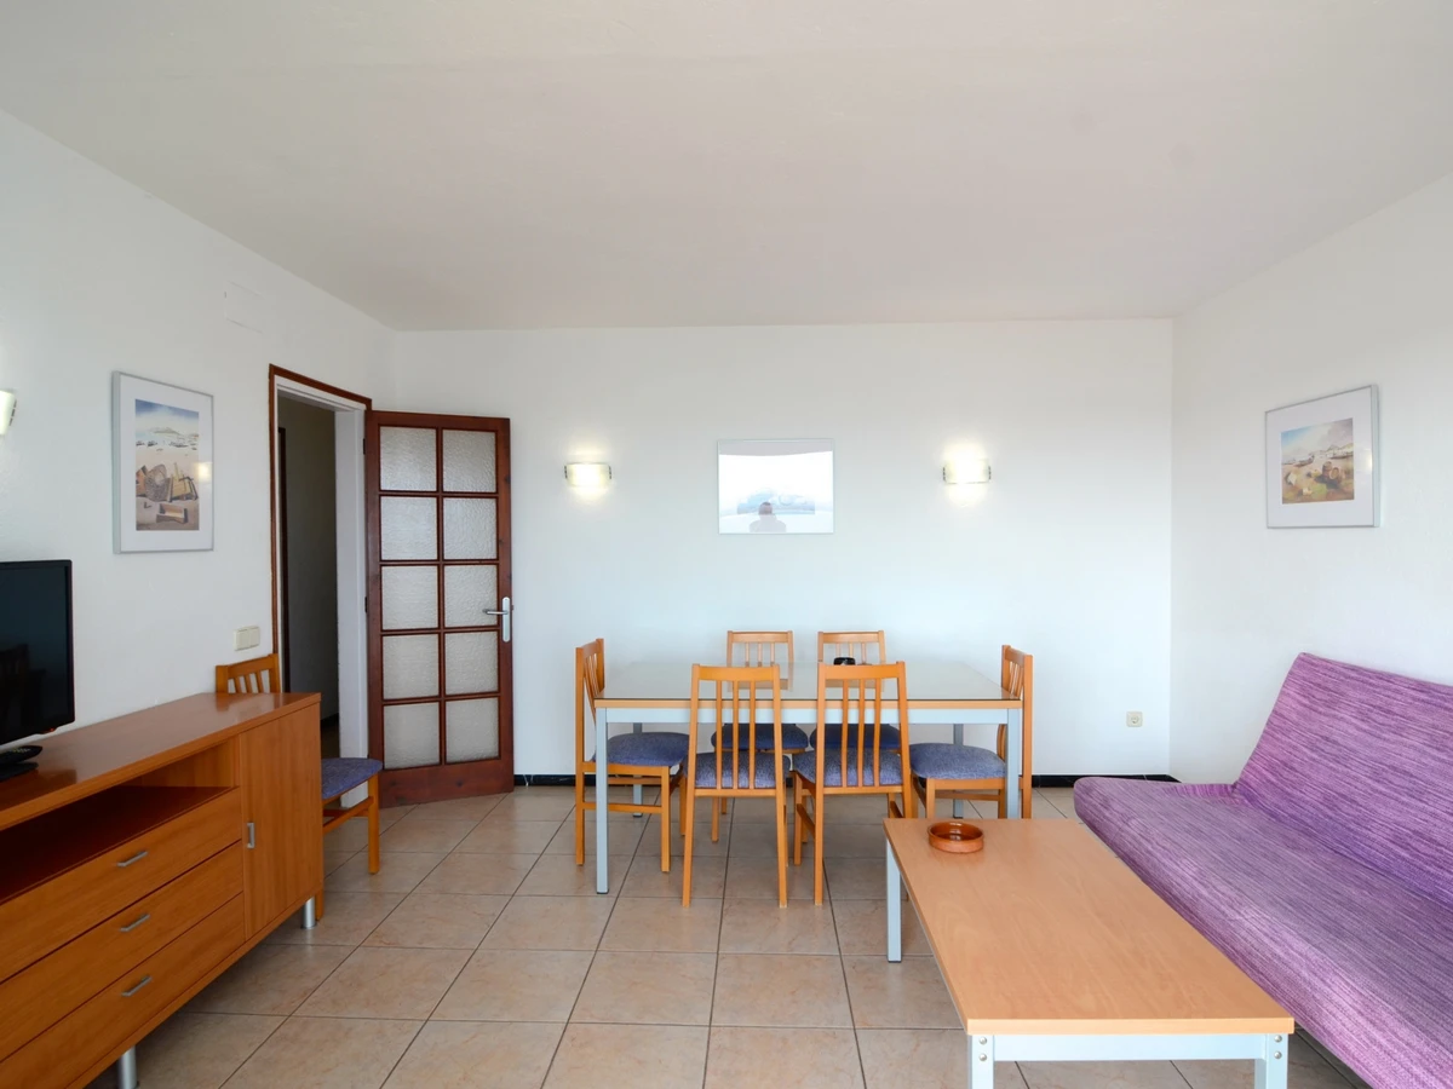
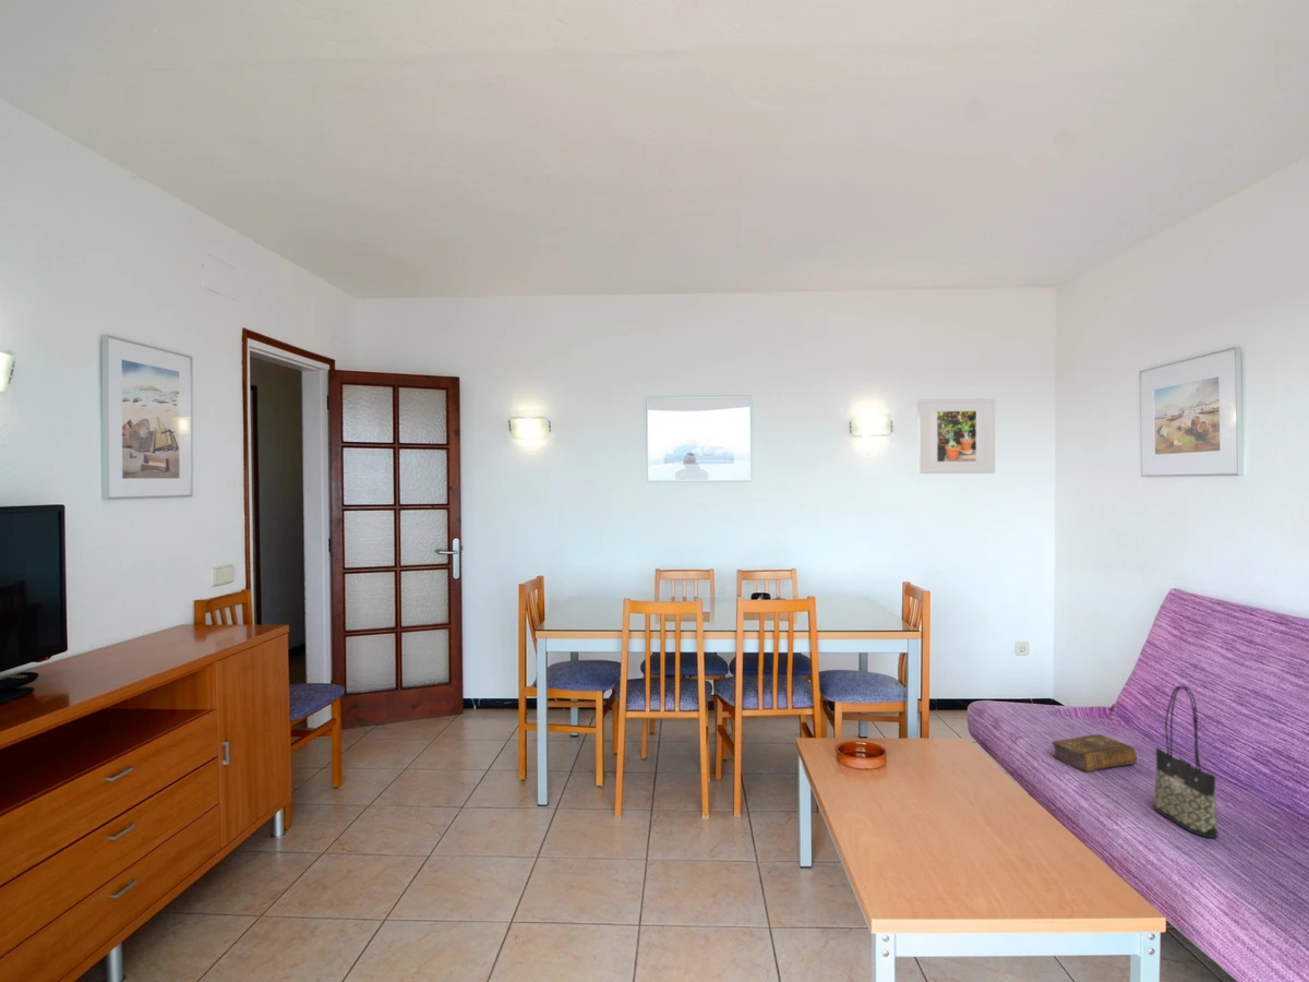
+ tote bag (1180, 758)
+ book (1093, 752)
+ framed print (956, 435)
